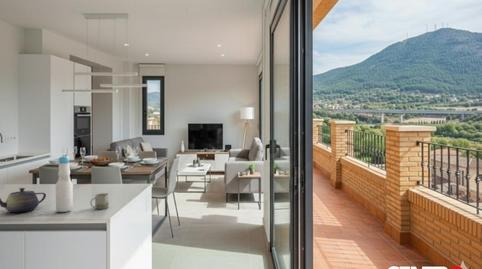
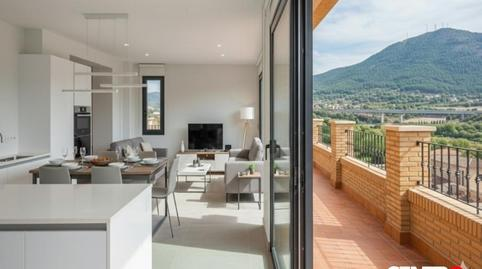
- teapot (20, 199)
- bottle (64, 183)
- cup (99, 201)
